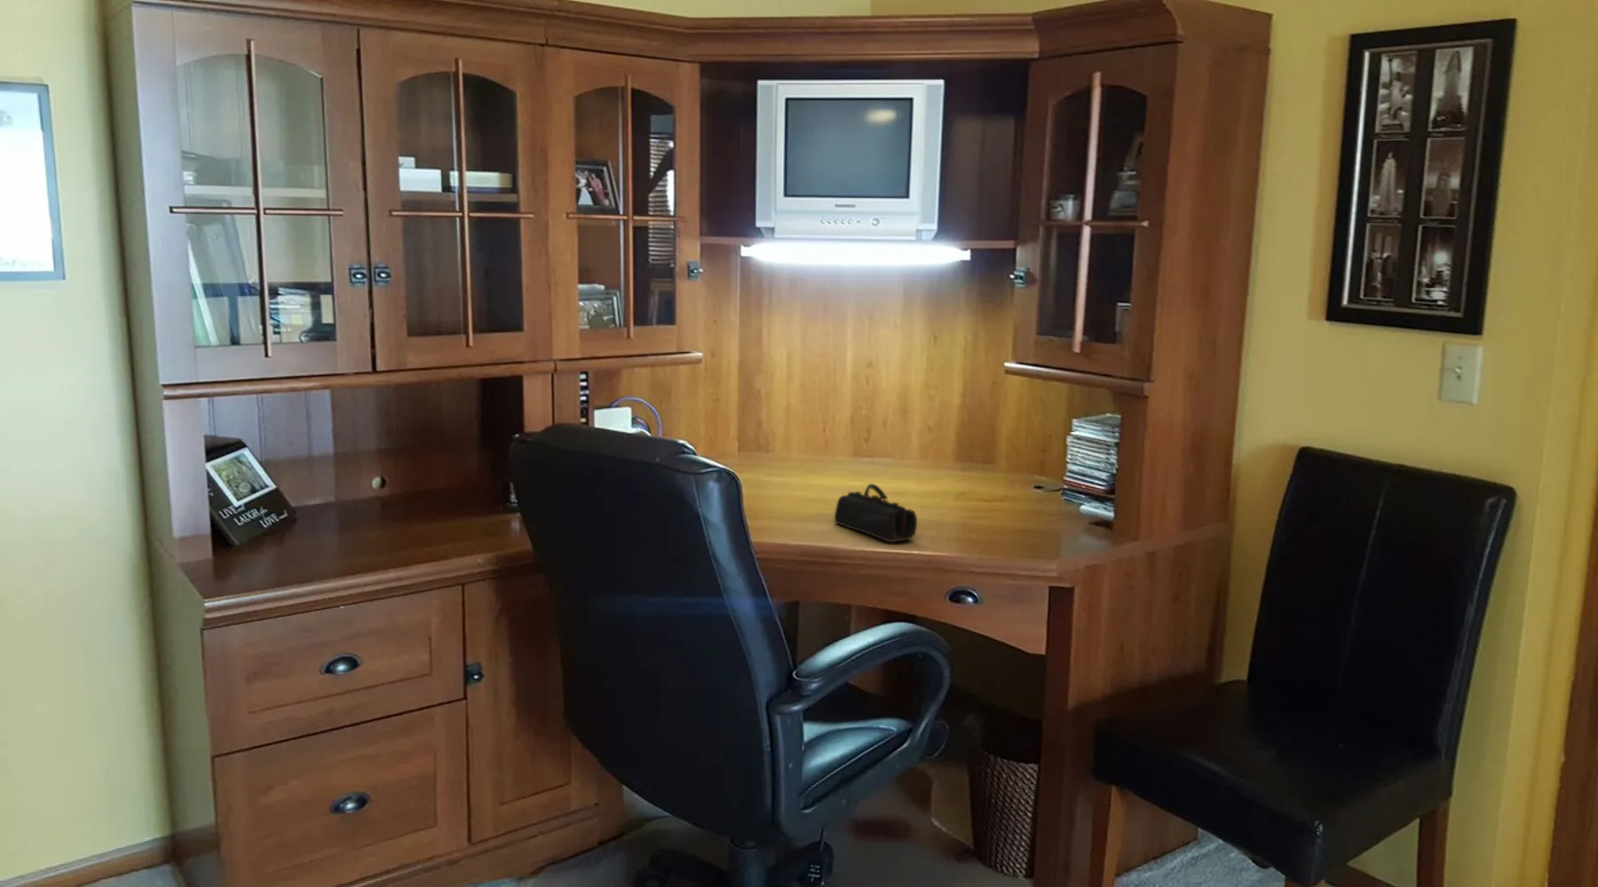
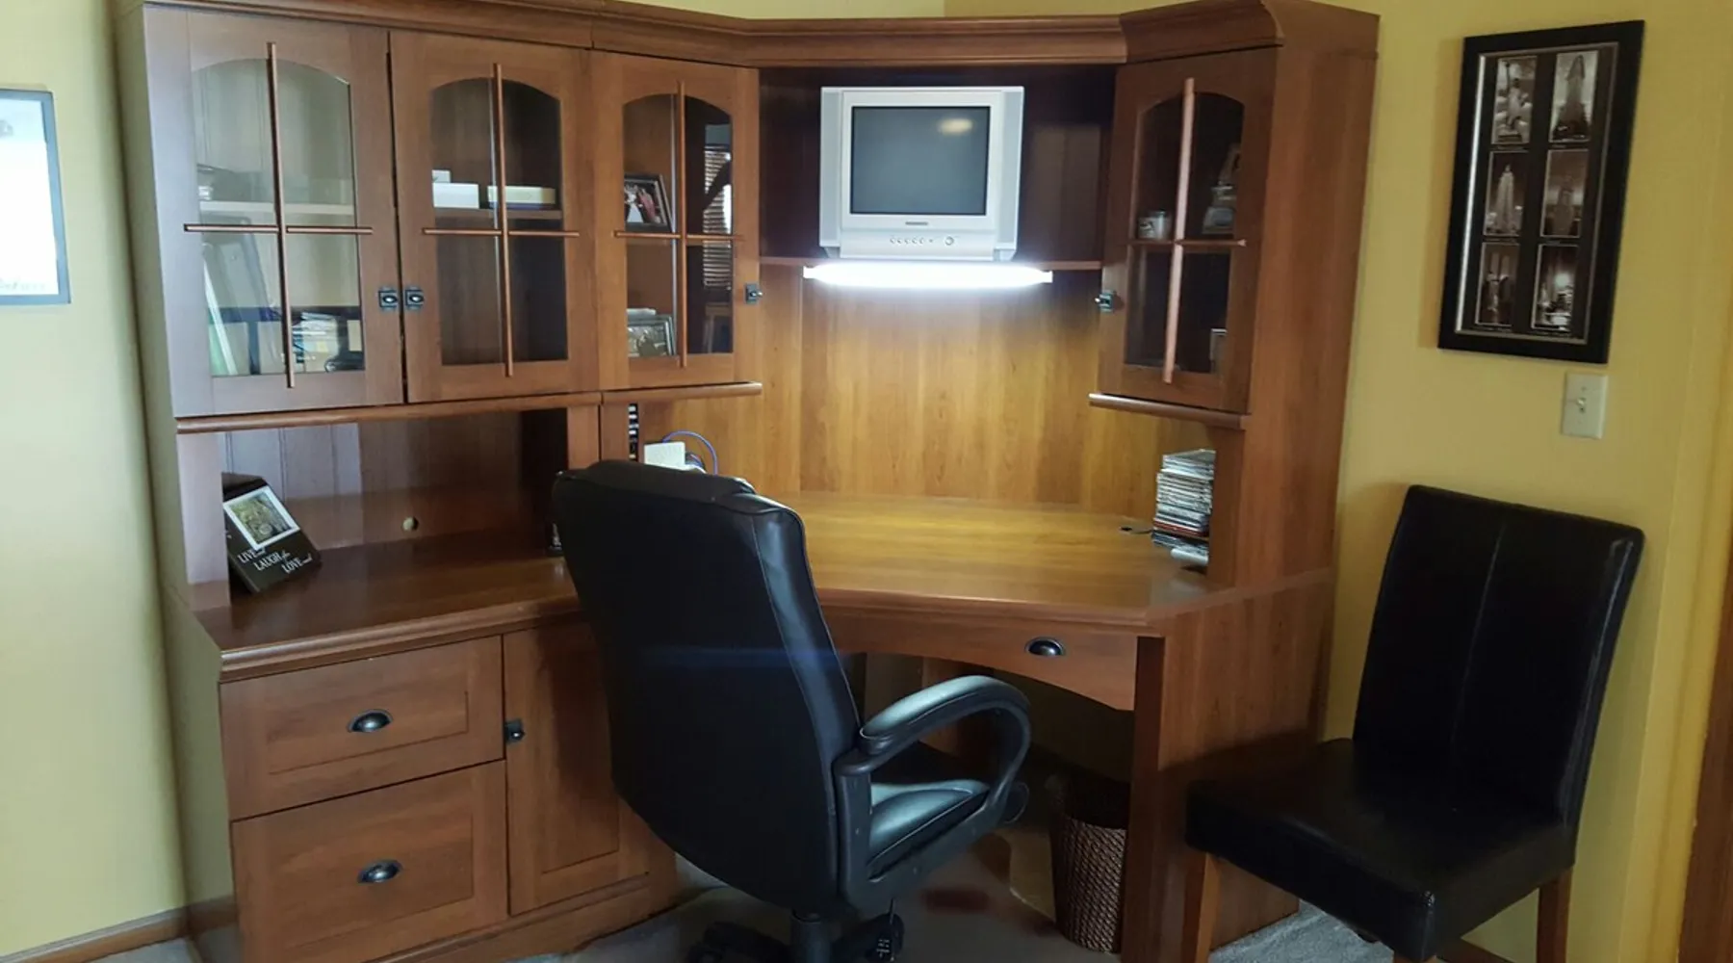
- pencil case (876, 507)
